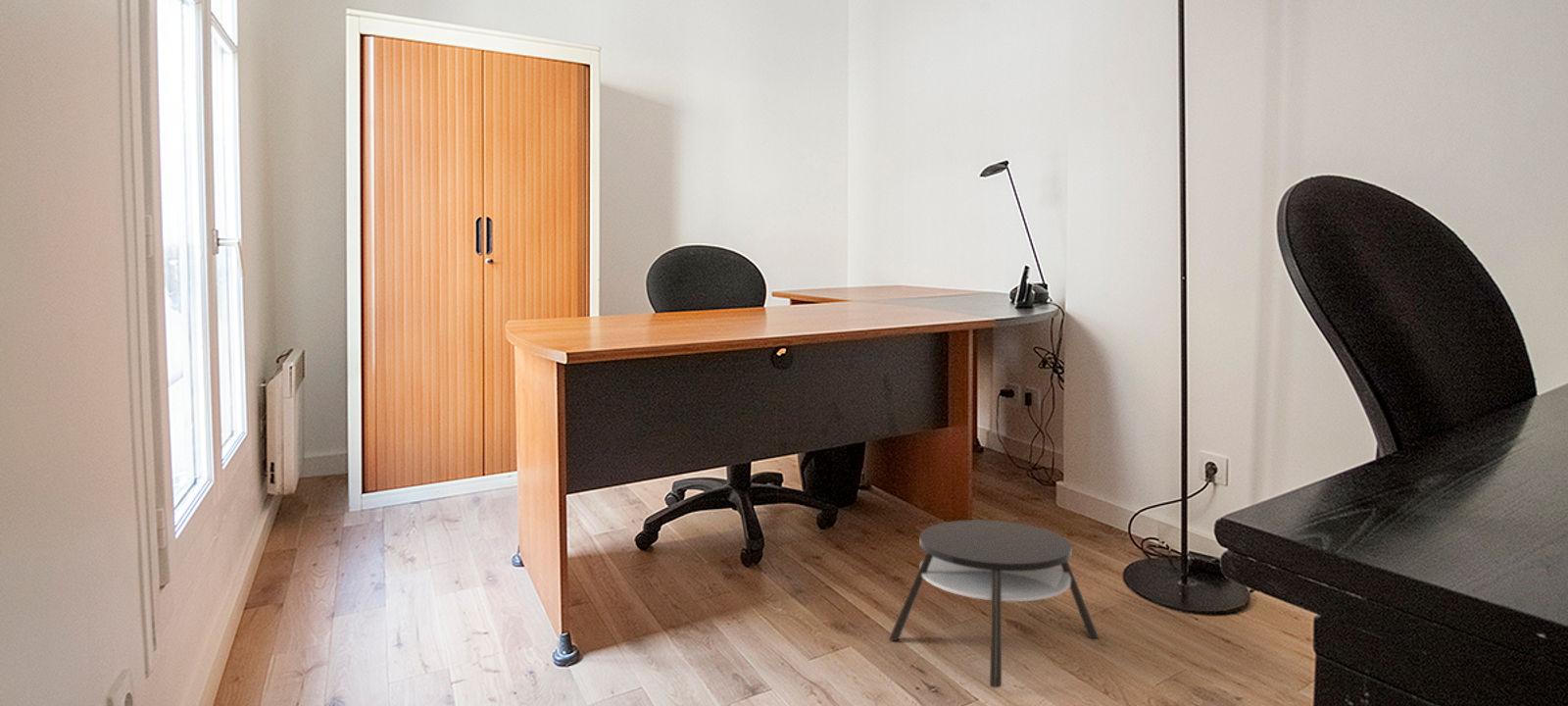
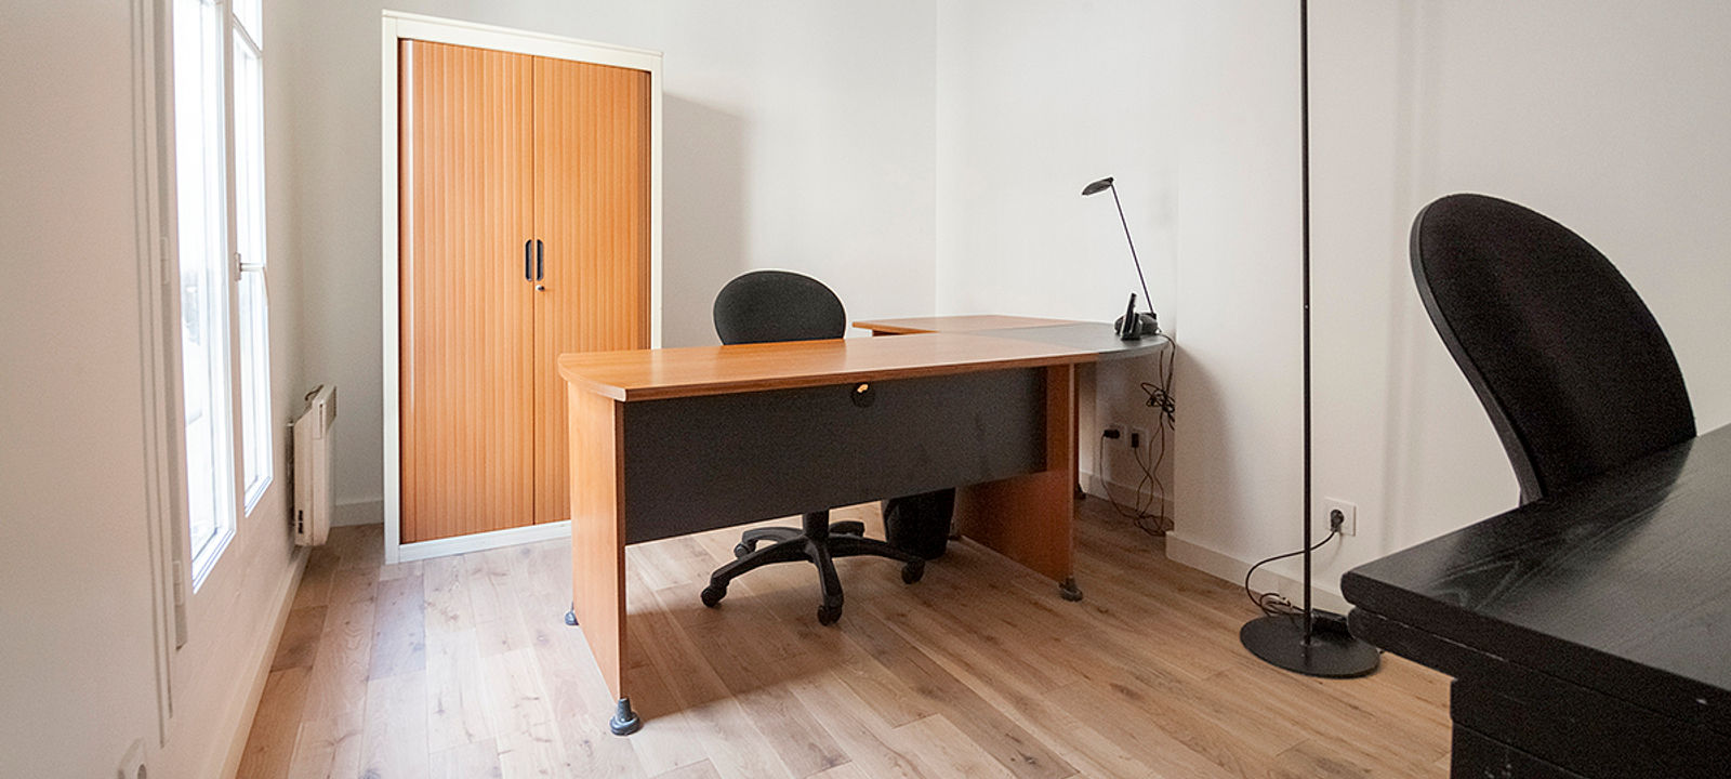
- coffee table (993, 588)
